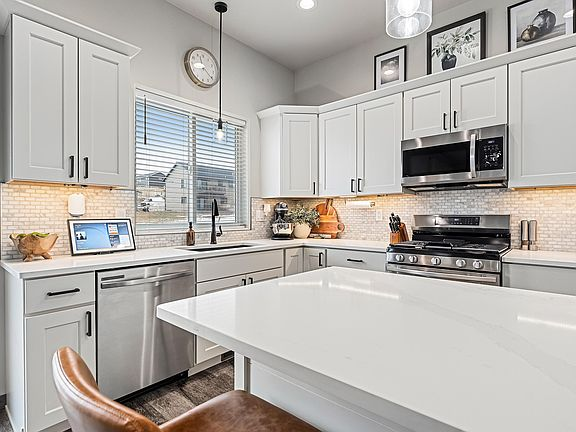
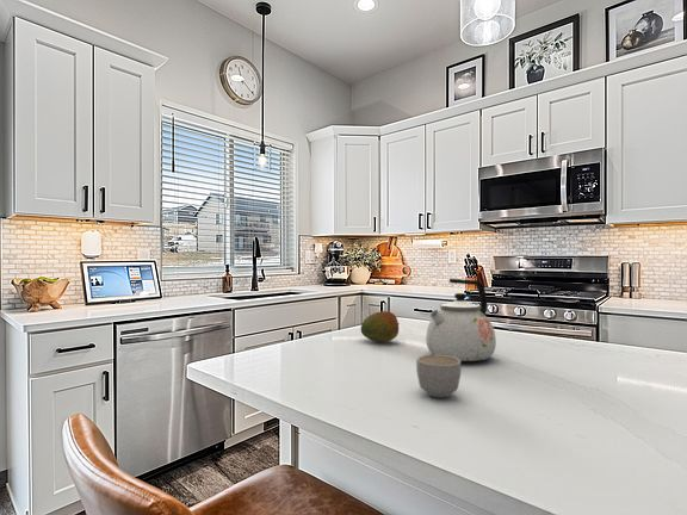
+ mug (435, 374)
+ fruit (379, 325)
+ kettle (459, 317)
